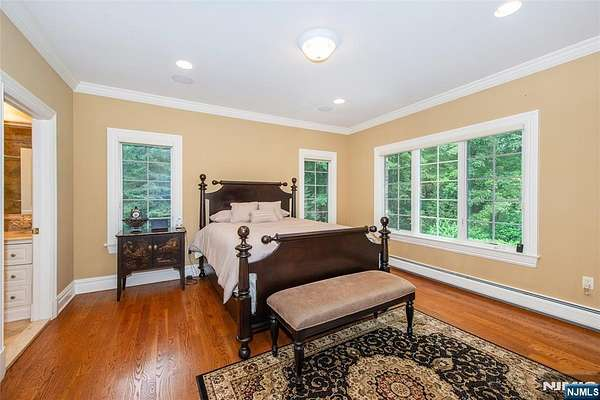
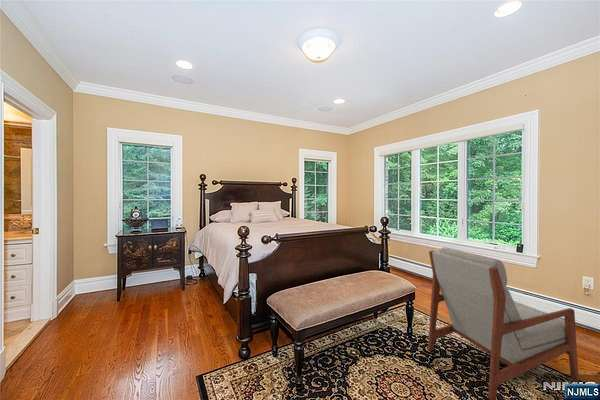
+ armchair (498, 307)
